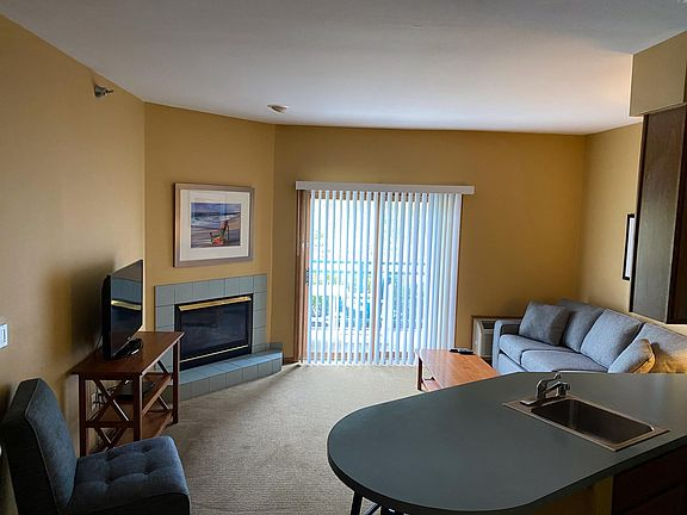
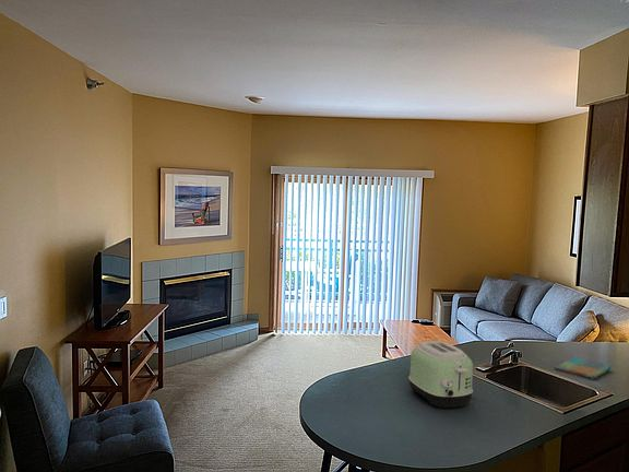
+ dish towel (582, 367)
+ toaster (441, 373)
